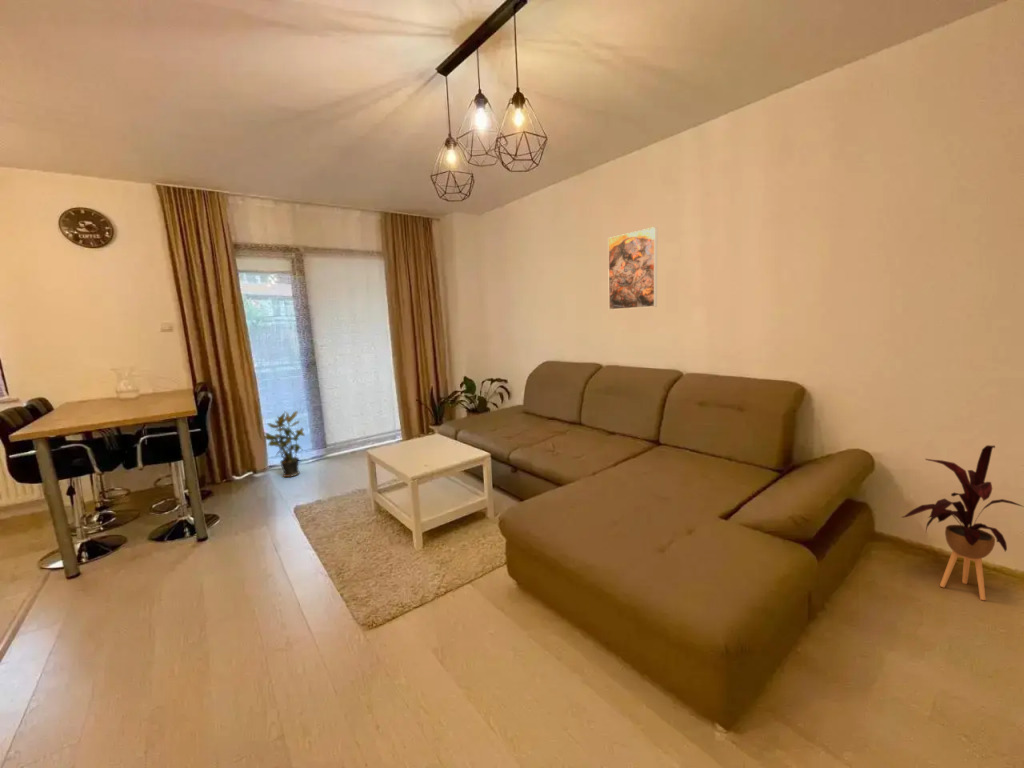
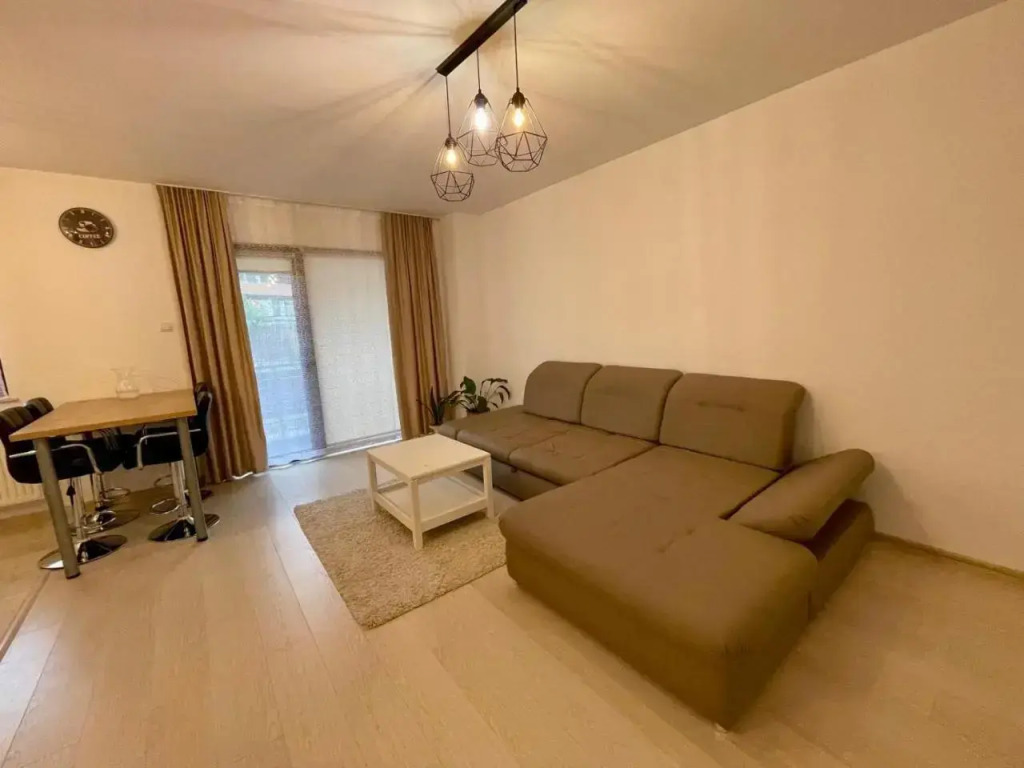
- potted plant (285, 443)
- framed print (631, 271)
- house plant (959, 515)
